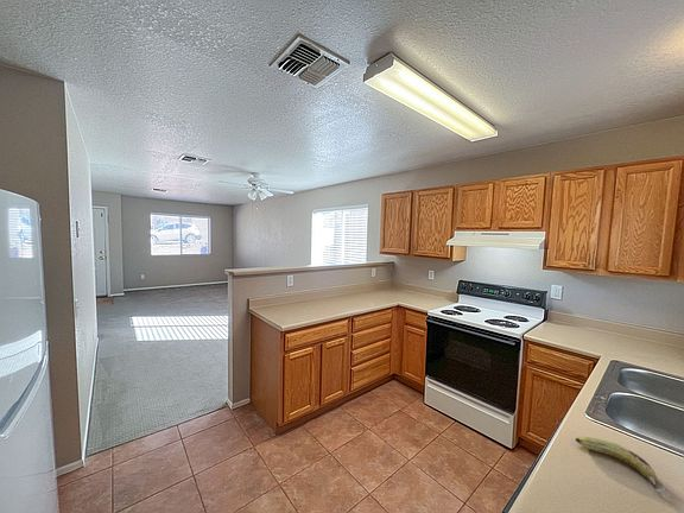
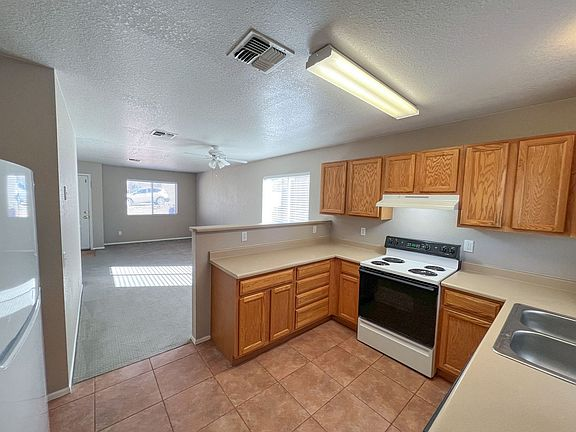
- fruit (621, 457)
